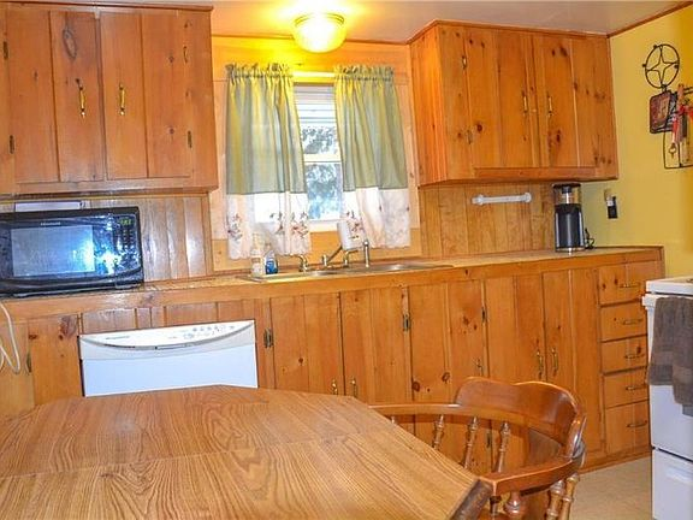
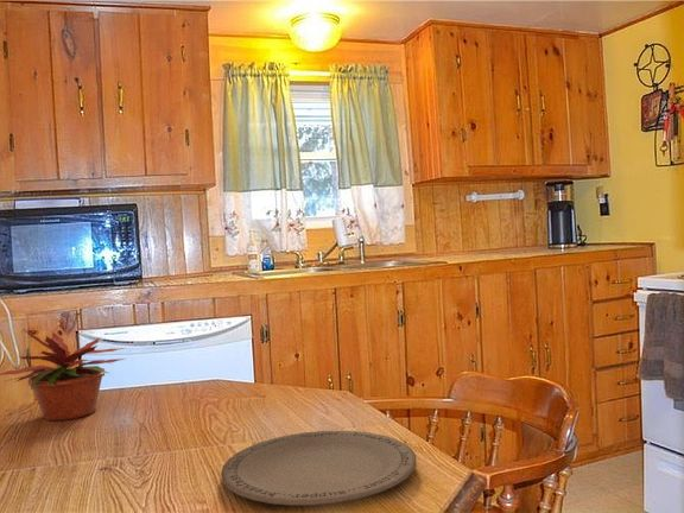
+ potted plant (64, 362)
+ plate (319, 466)
